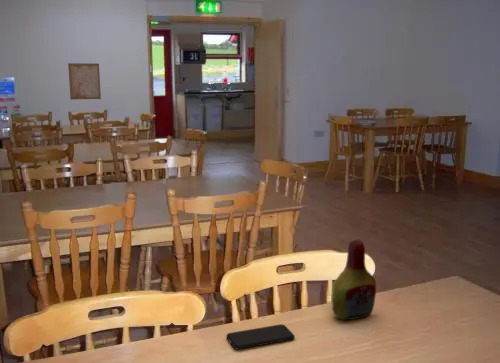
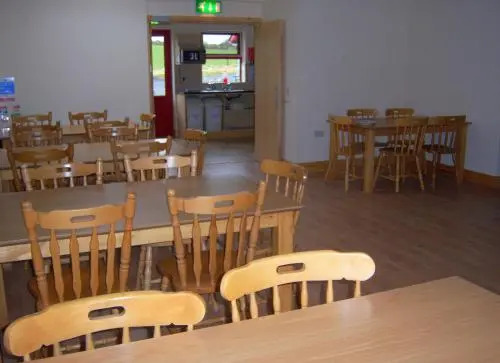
- wall art (84, 81)
- bottle (354, 279)
- smartphone (260, 336)
